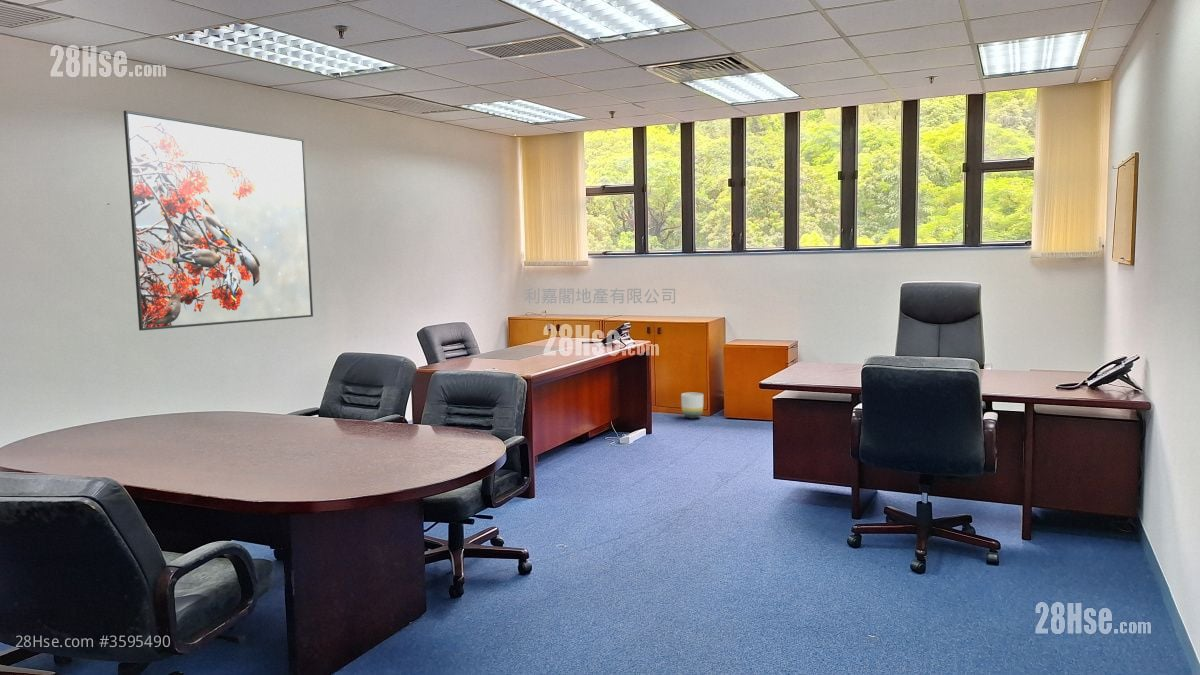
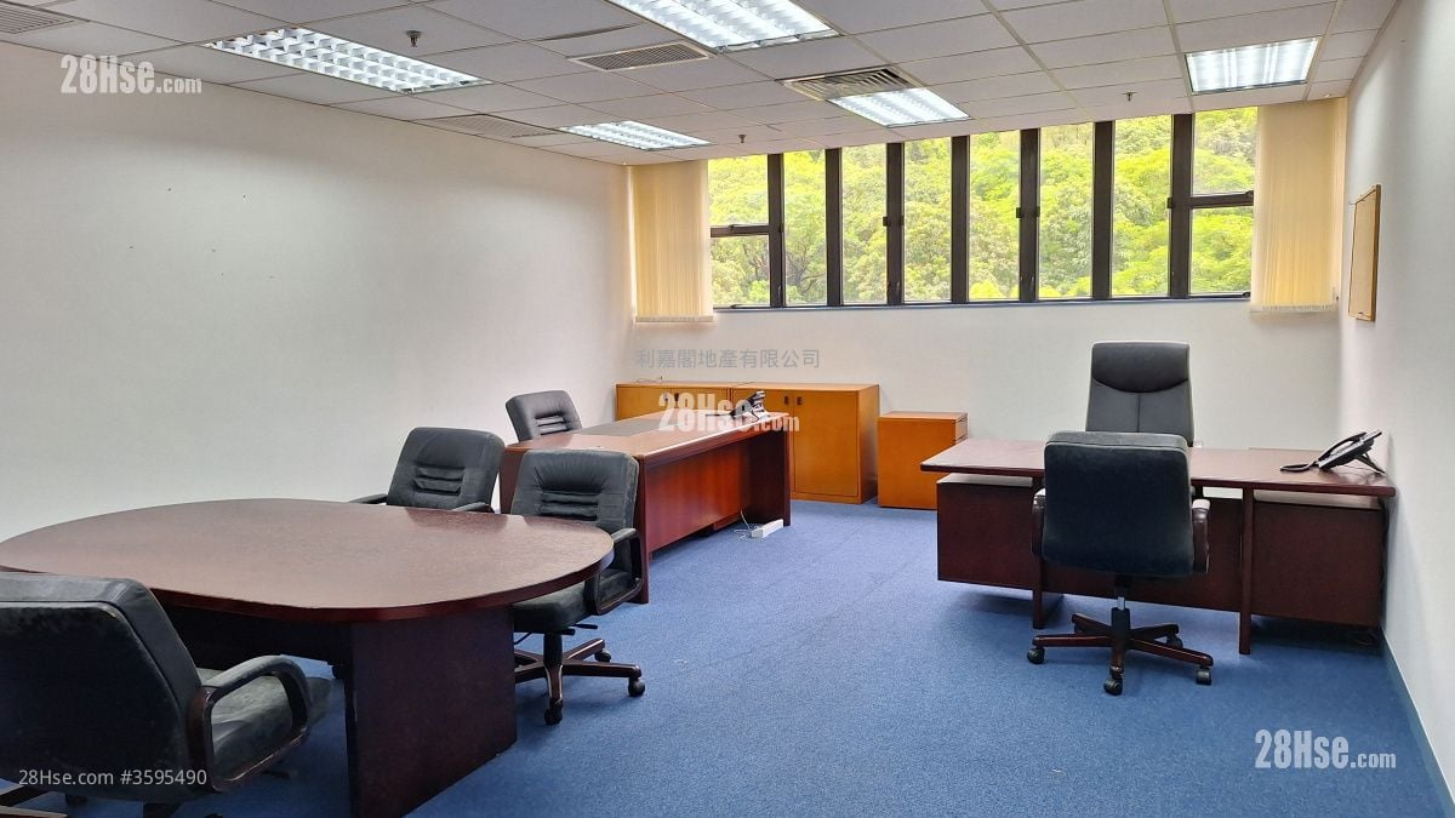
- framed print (229, 225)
- planter (692, 406)
